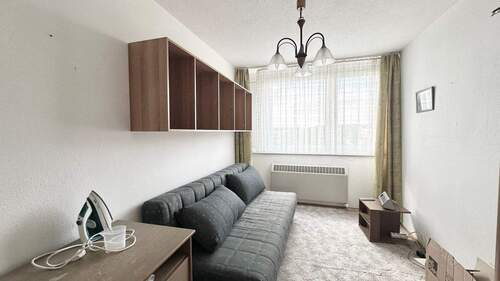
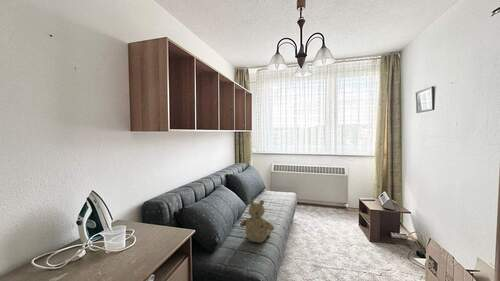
+ teddy bear (258, 218)
